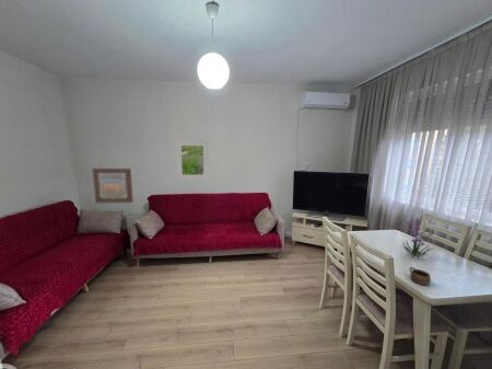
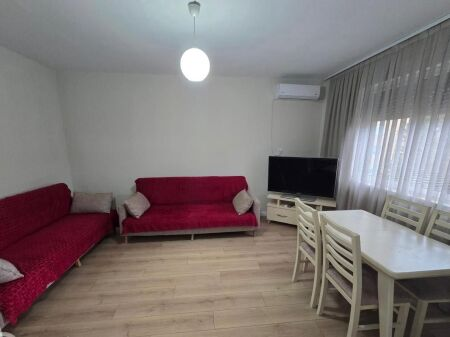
- wall art (113, 185)
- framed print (192, 160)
- cup (419, 275)
- plant (417, 235)
